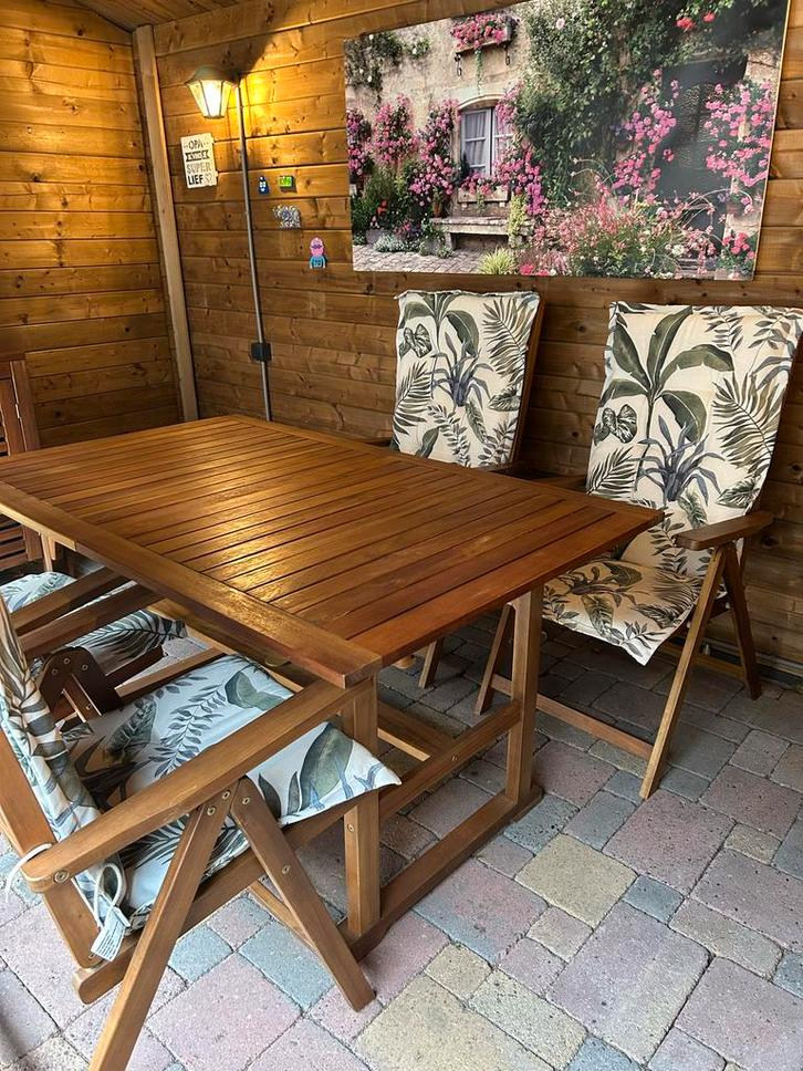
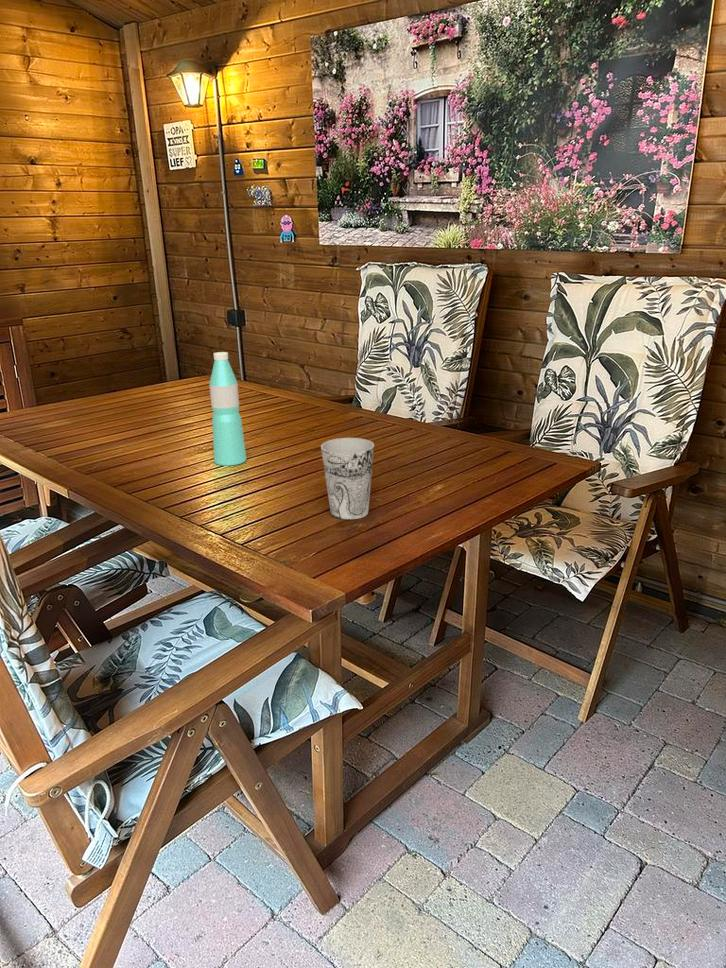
+ water bottle (225, 408)
+ cup (348, 479)
